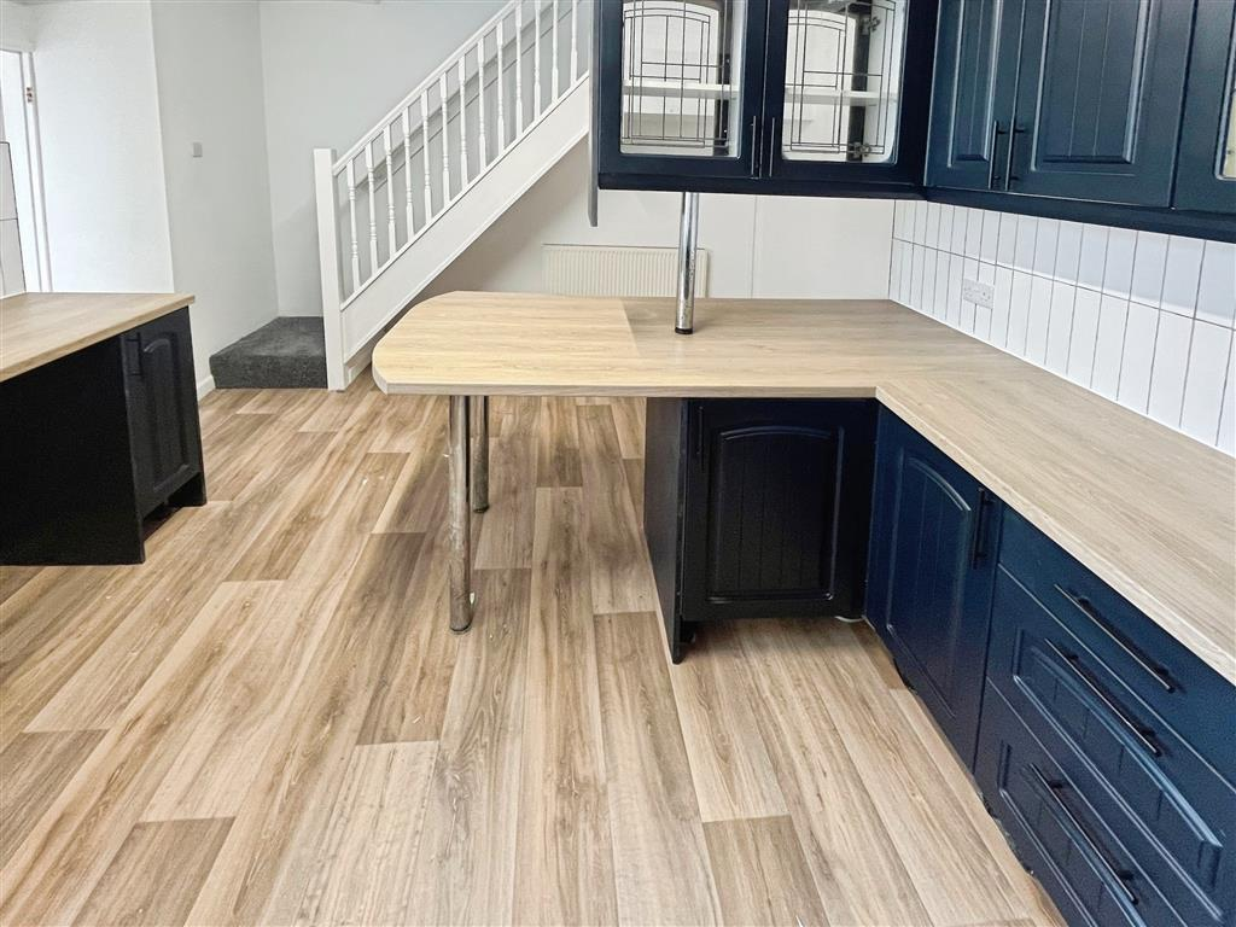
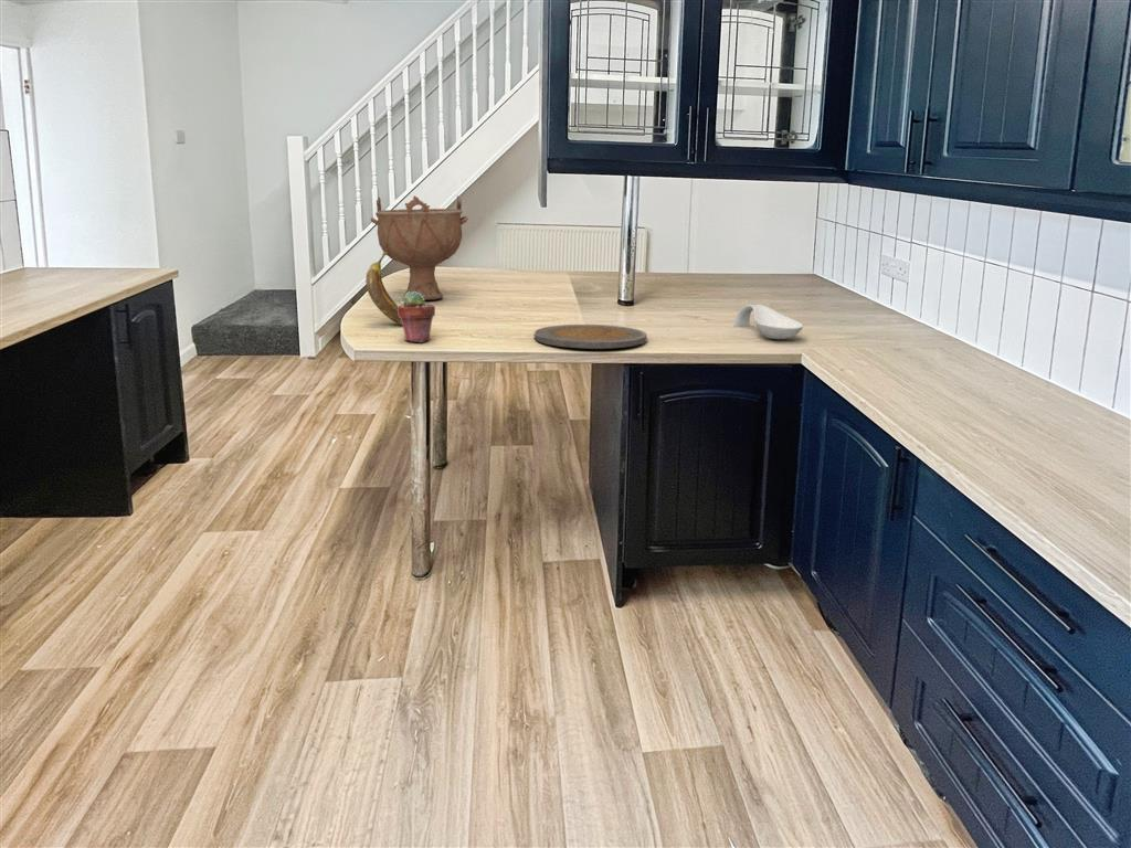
+ plate (590, 336)
+ decorative bowl (420, 247)
+ spoon rest (765, 320)
+ banana (384, 288)
+ potted succulent (415, 315)
